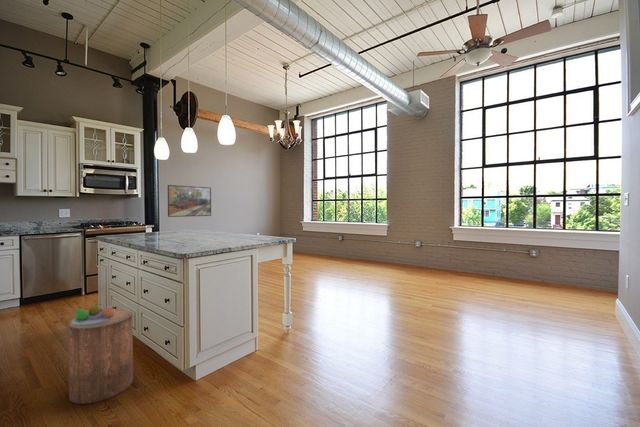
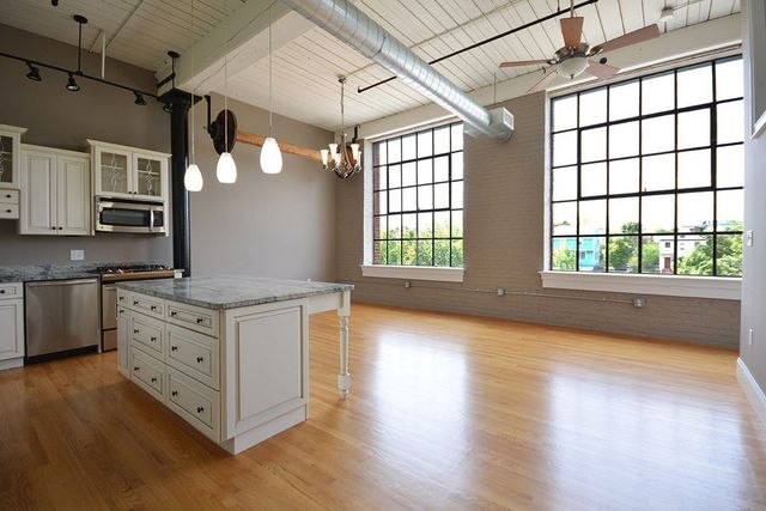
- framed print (190, 201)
- fruit bowl (93, 313)
- stool (102, 352)
